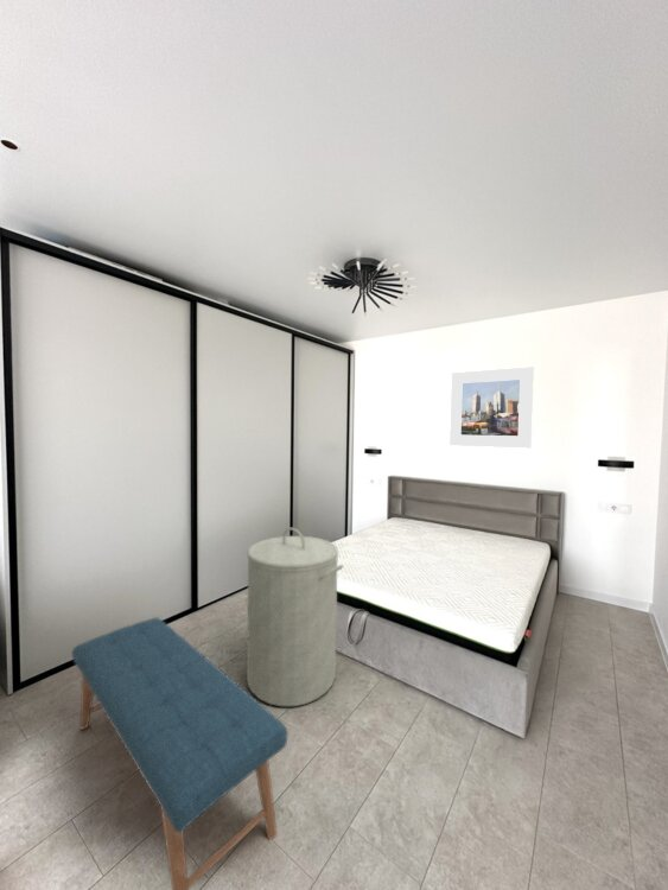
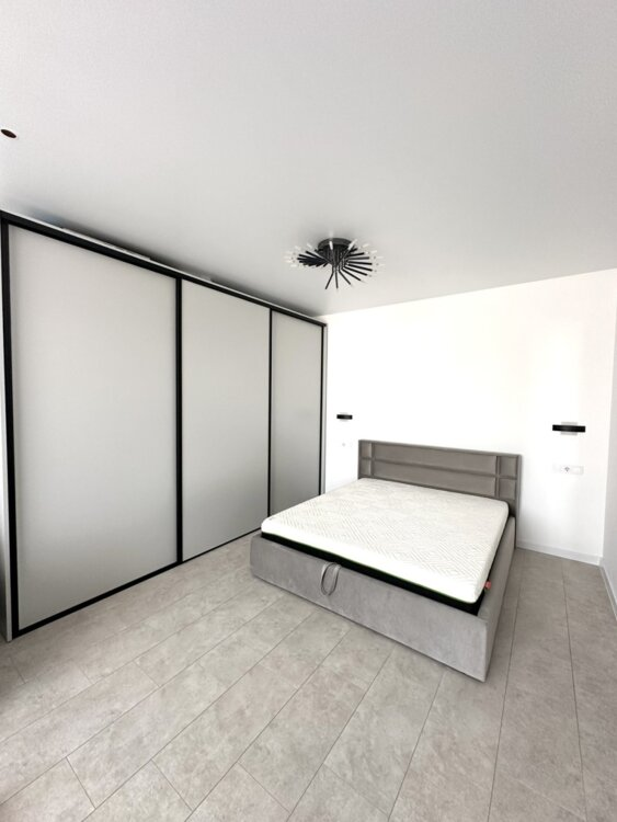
- laundry hamper (292, 602)
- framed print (489, 408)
- bench (164, 723)
